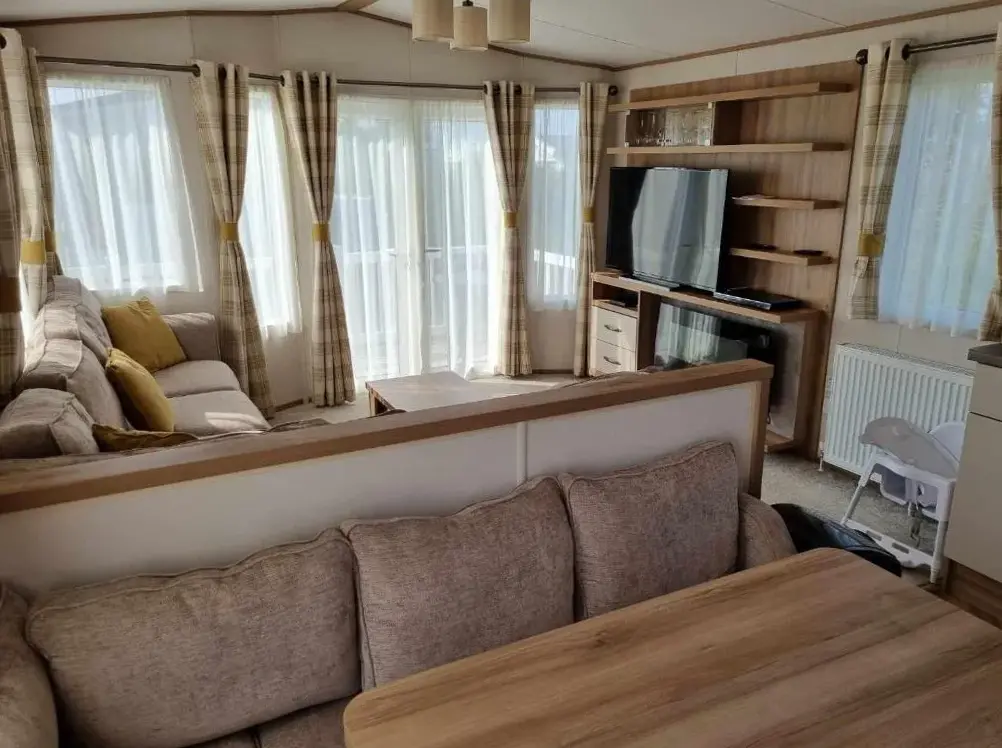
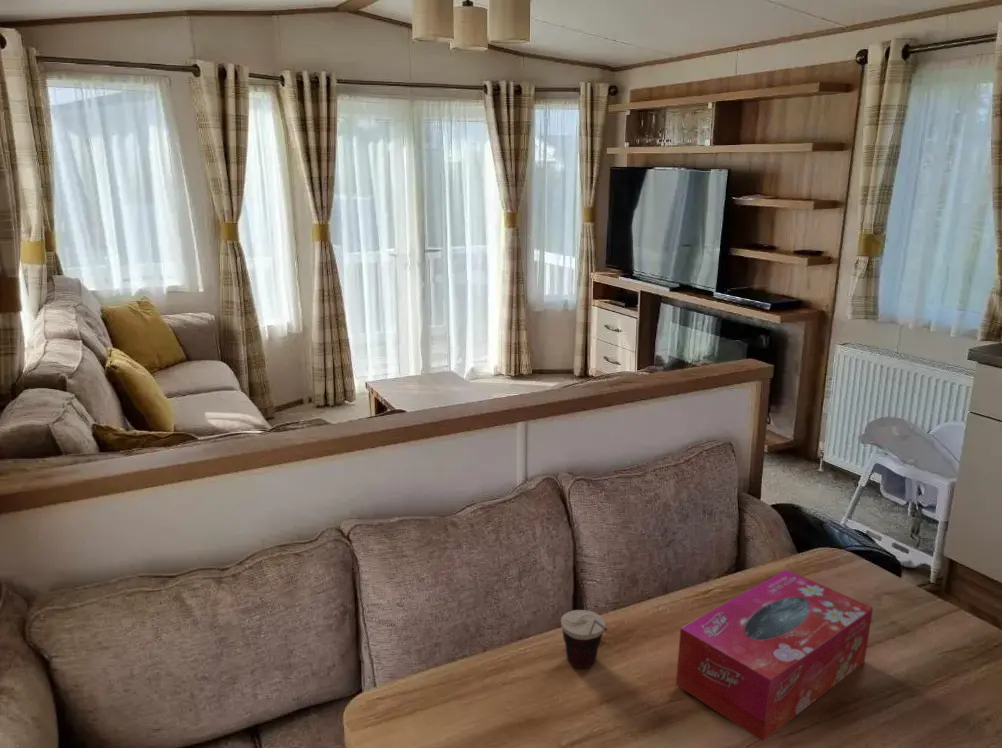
+ tissue box (775, 645)
+ cup (589, 638)
